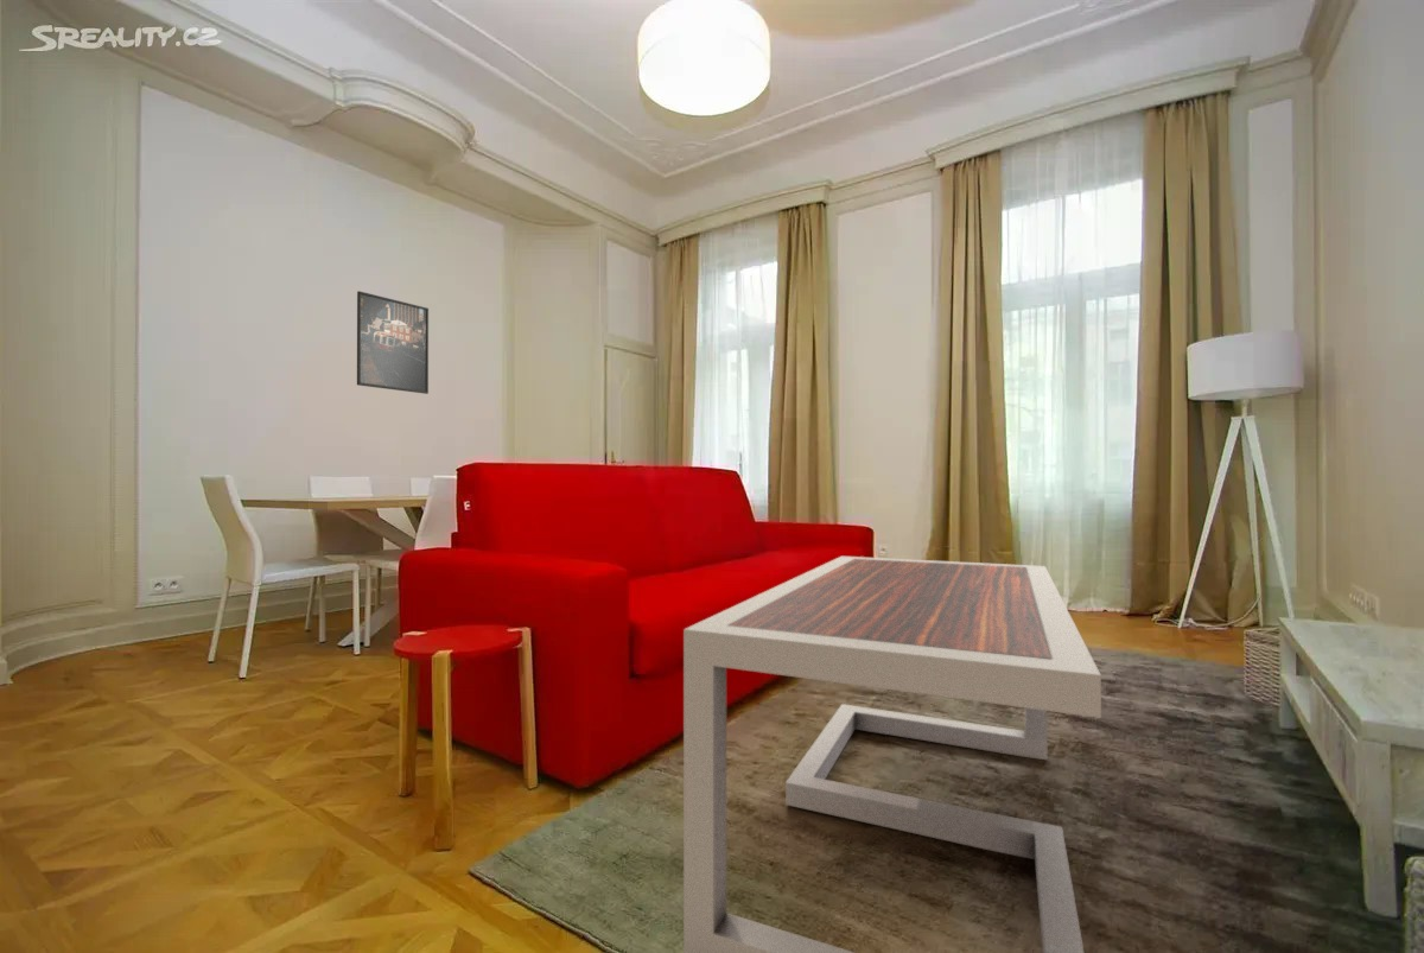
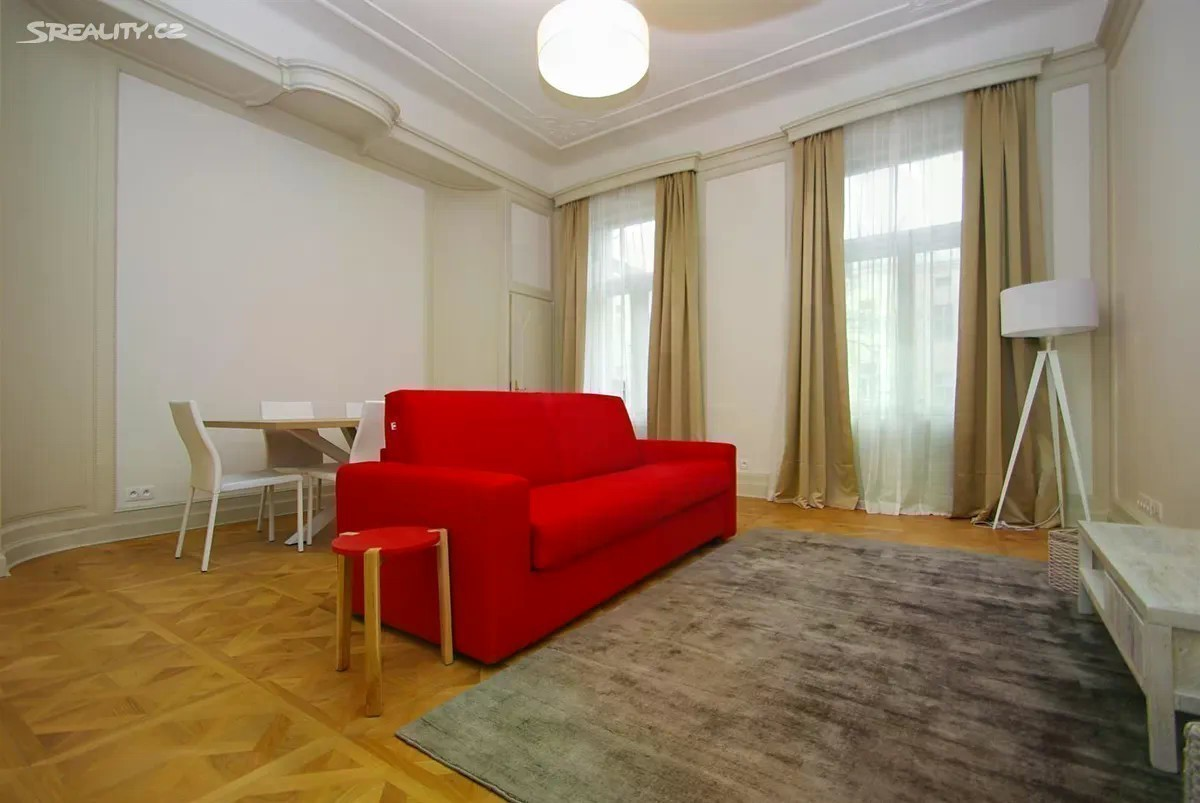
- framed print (394, 344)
- coffee table (914, 714)
